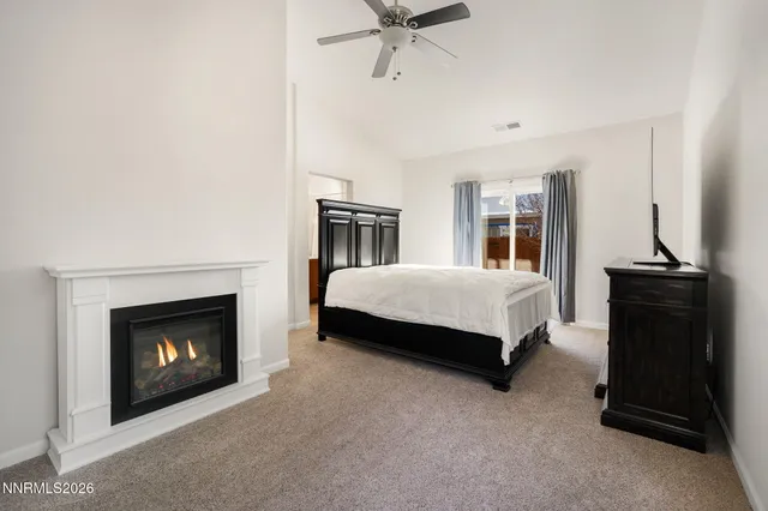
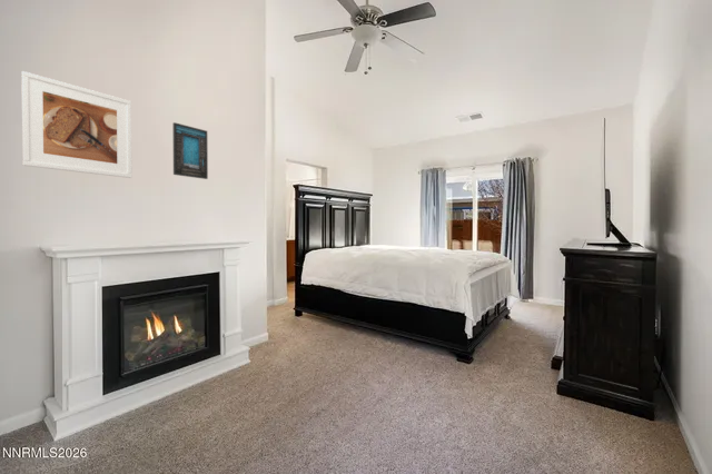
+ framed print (82, 130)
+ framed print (190, 151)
